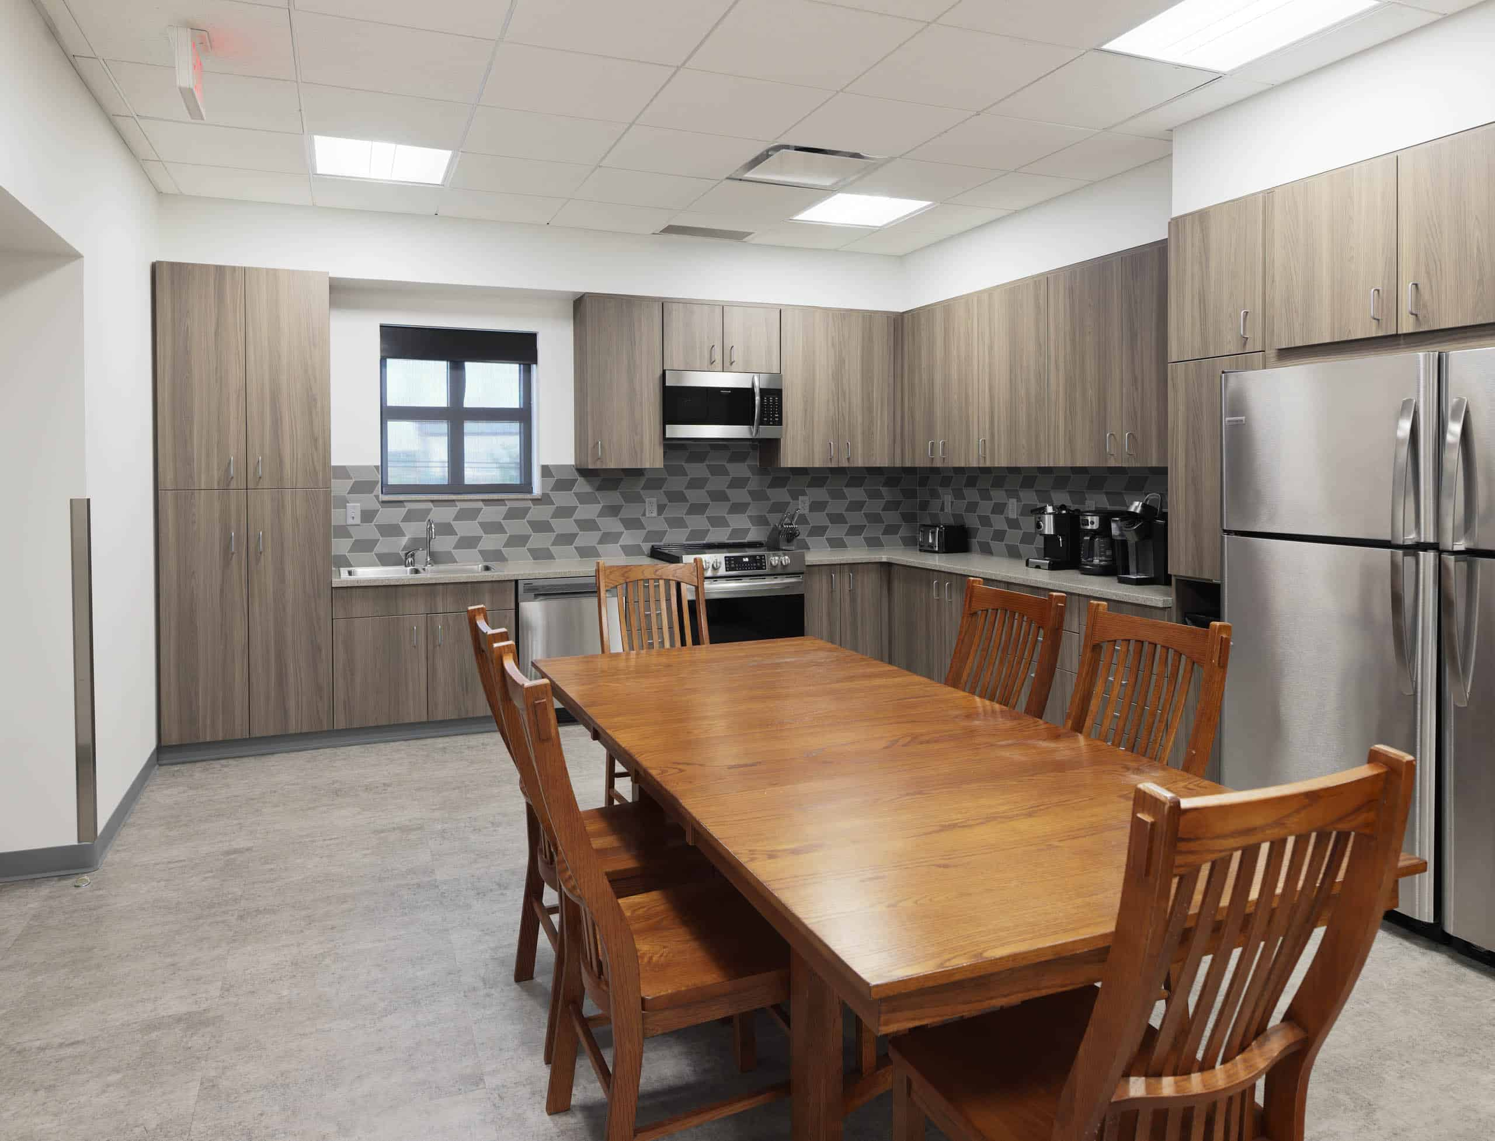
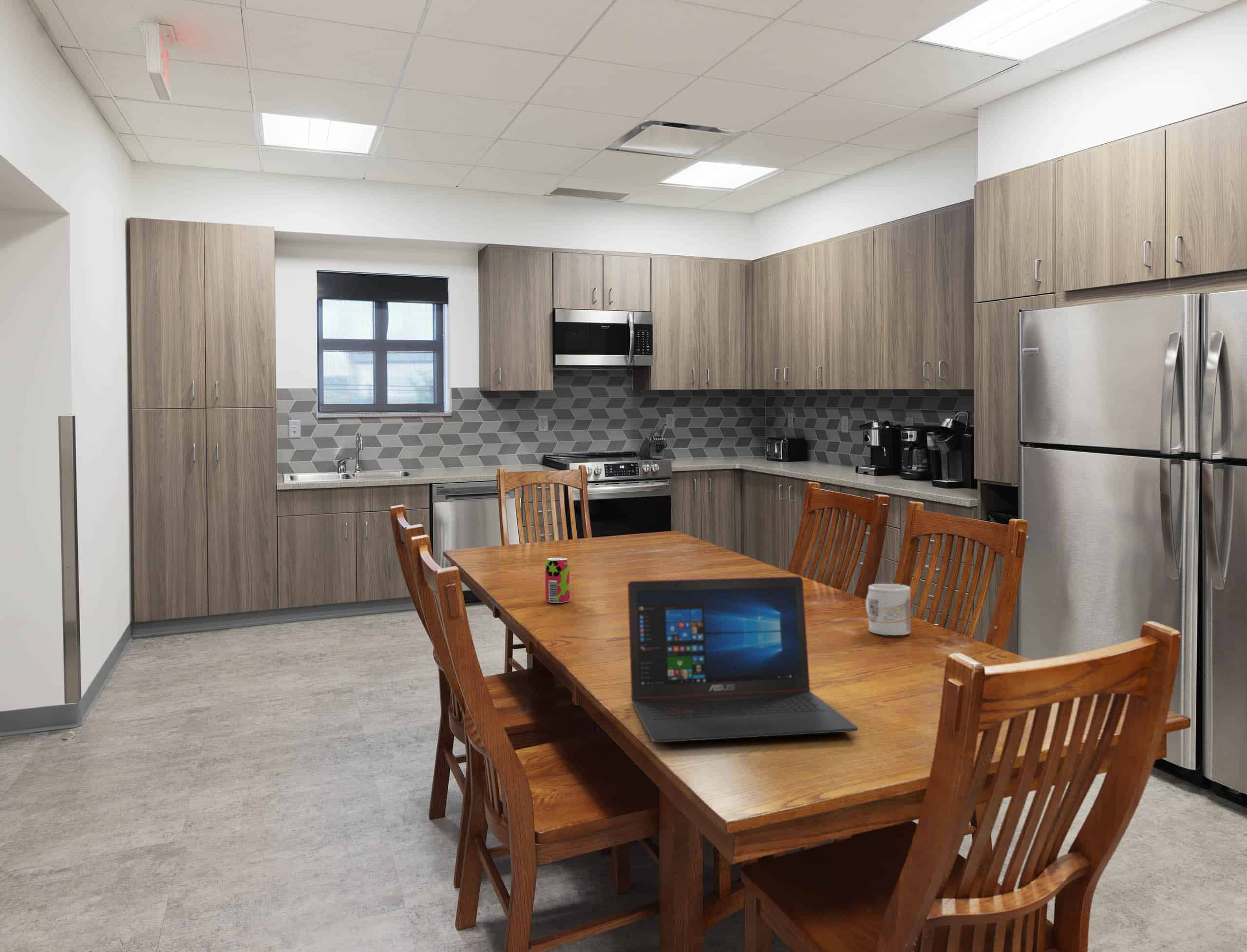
+ laptop (735, 652)
+ beverage can (557, 580)
+ mug (888, 608)
